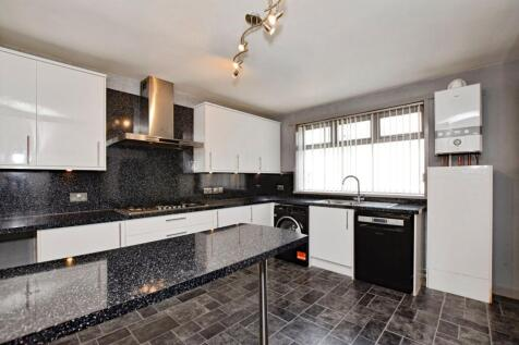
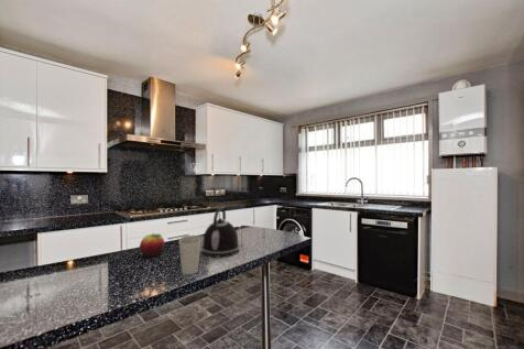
+ kettle (220, 228)
+ fruit (152, 243)
+ cup (189, 254)
